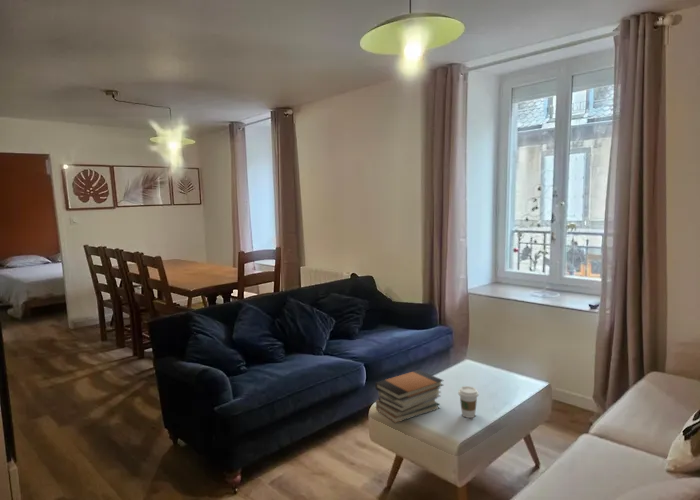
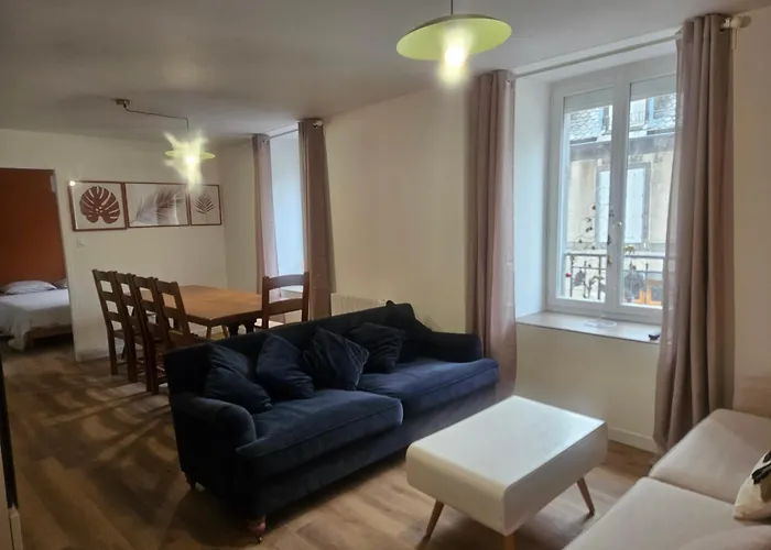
- book stack (409, 395)
- coffee cup (468, 402)
